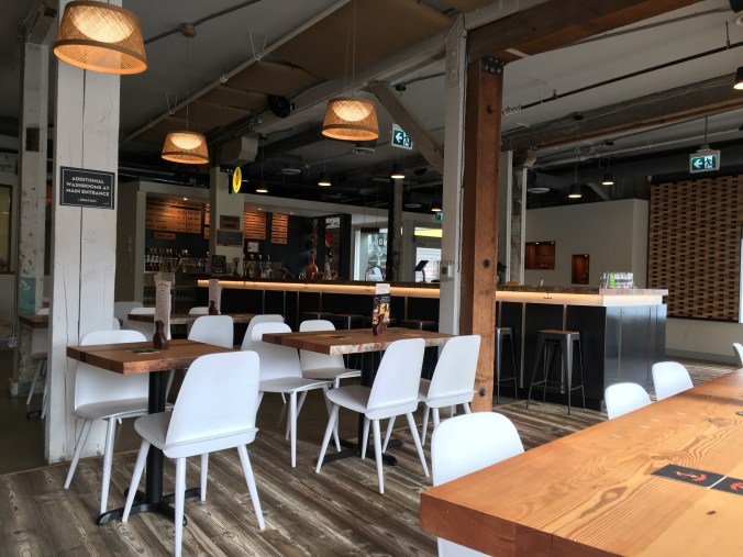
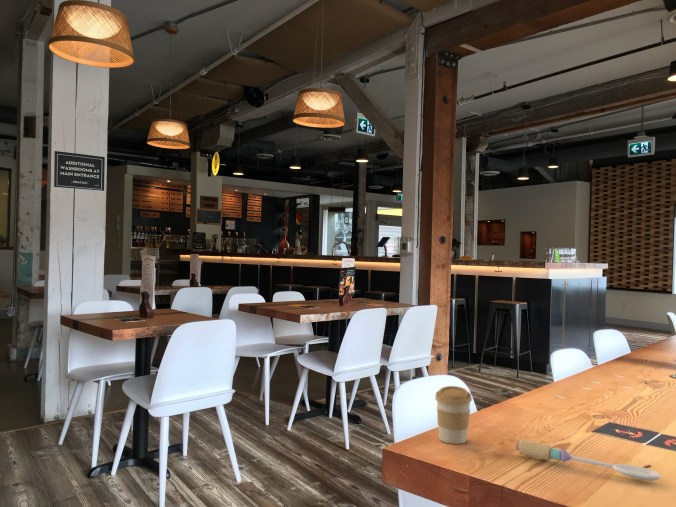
+ coffee cup (453, 414)
+ spoon (583, 459)
